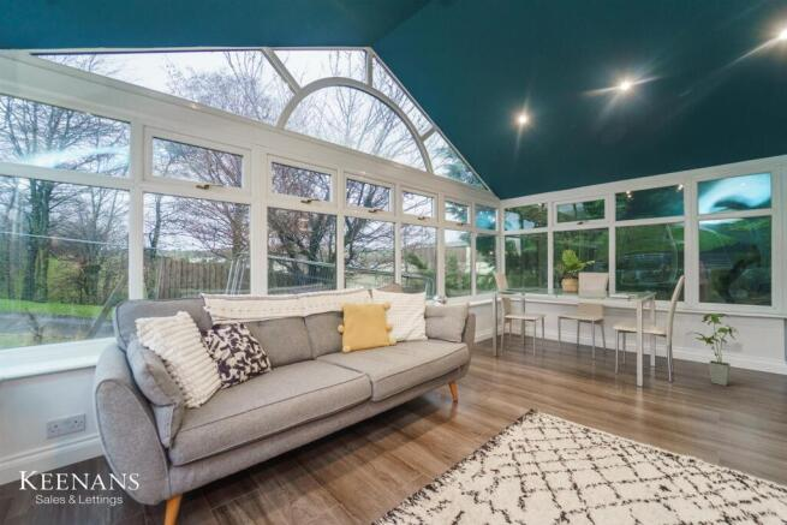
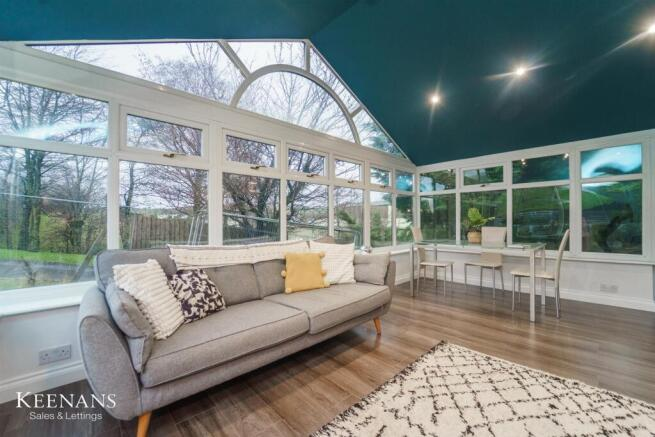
- house plant (713, 347)
